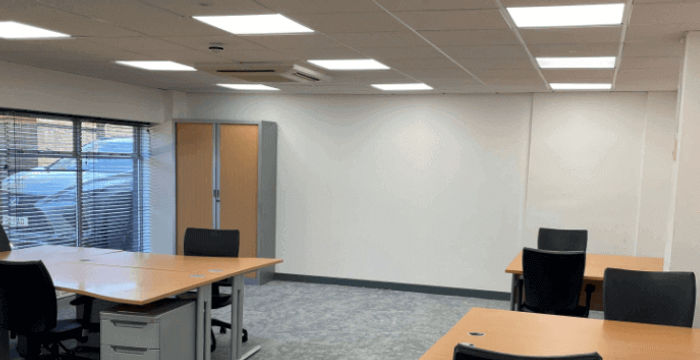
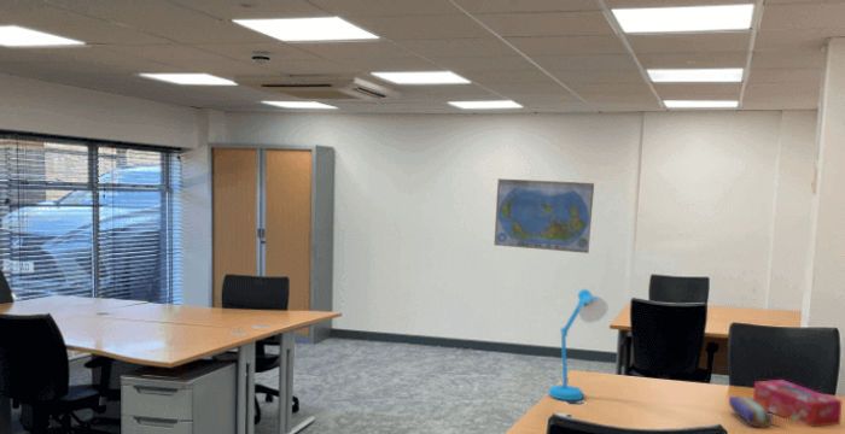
+ desk lamp (565, 344)
+ pencil case (750, 410)
+ tissue box (796, 403)
+ world map (542, 215)
